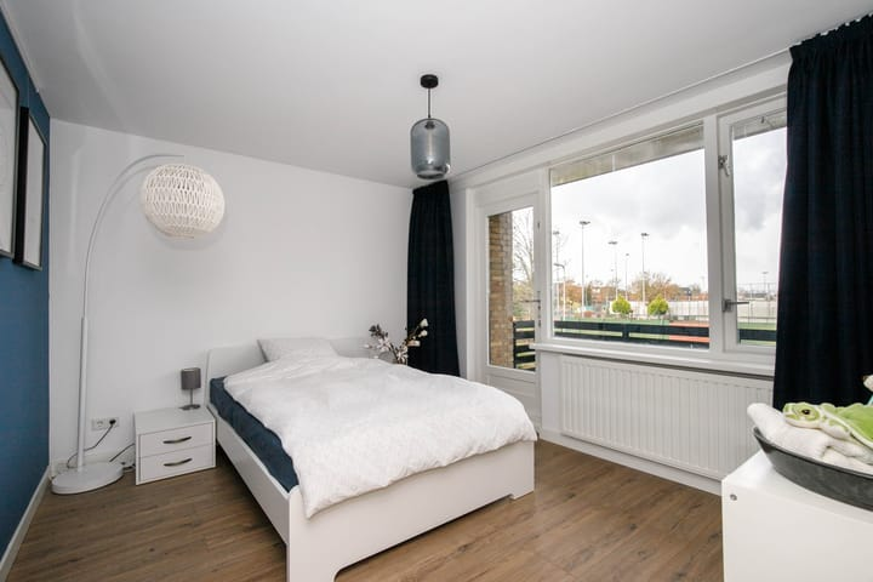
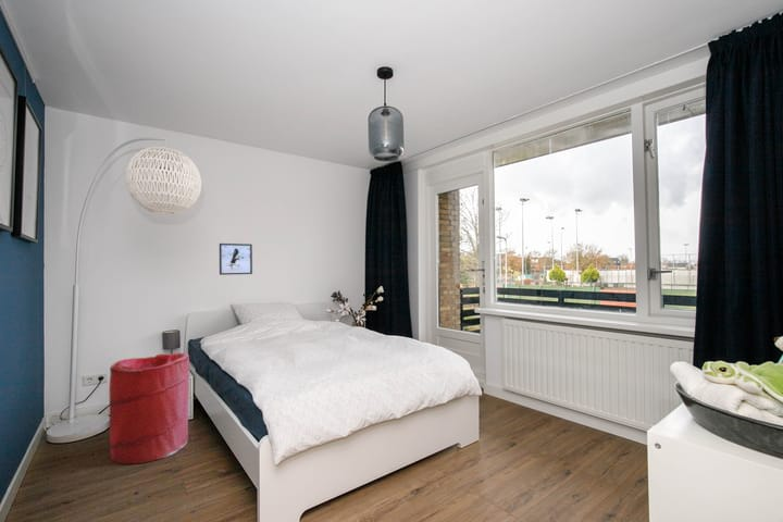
+ laundry hamper (151, 401)
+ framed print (236, 259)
